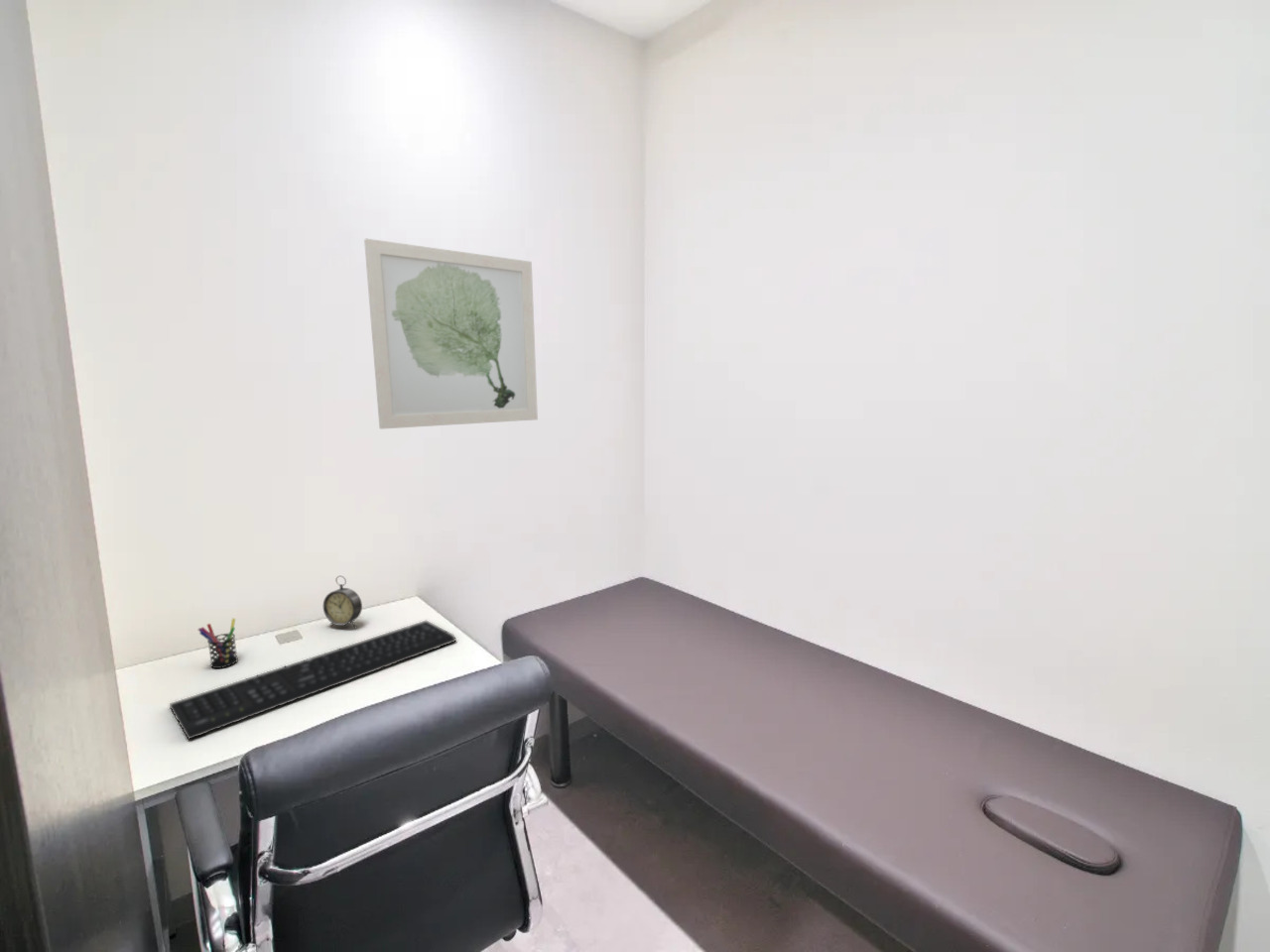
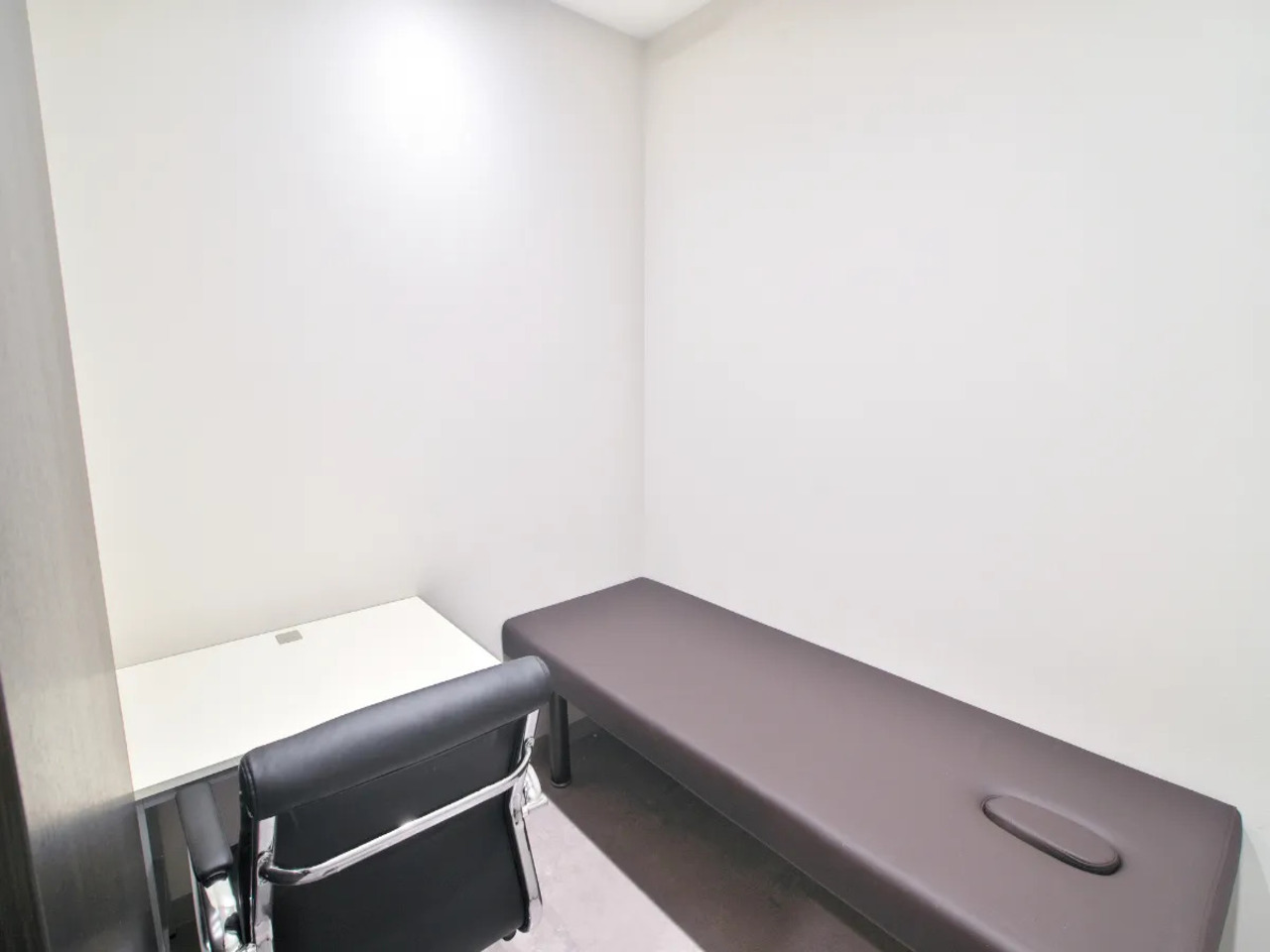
- keyboard (328, 667)
- alarm clock (342, 601)
- pen holder (222, 642)
- wall art (460, 339)
